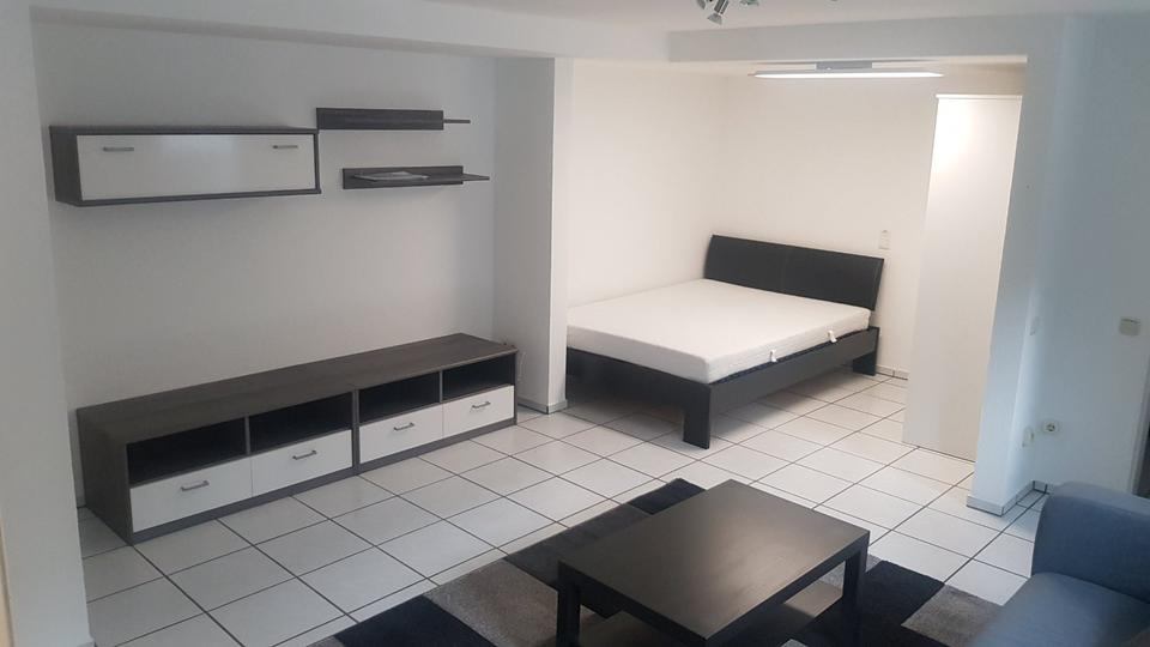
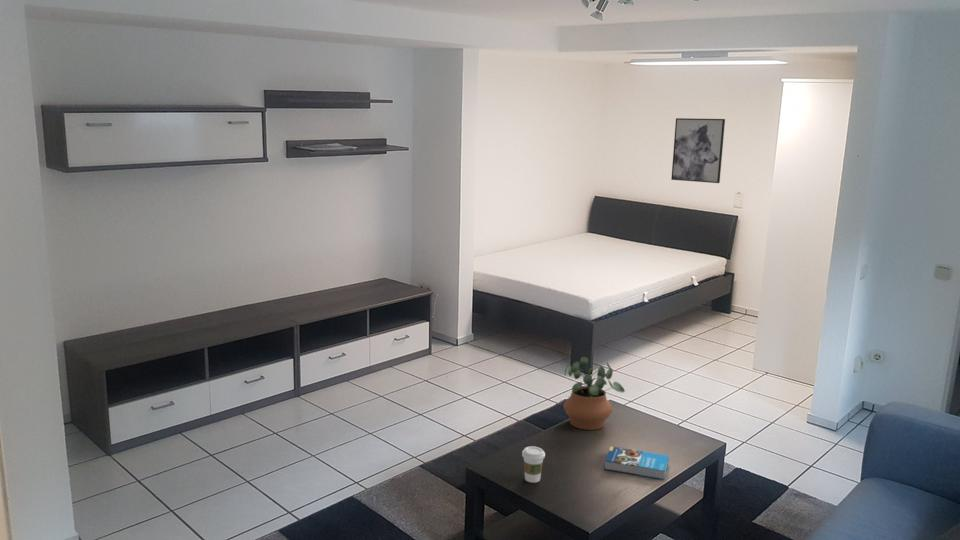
+ coffee cup (533, 464)
+ book (636, 462)
+ wall art (697, 150)
+ potted plant (594, 393)
